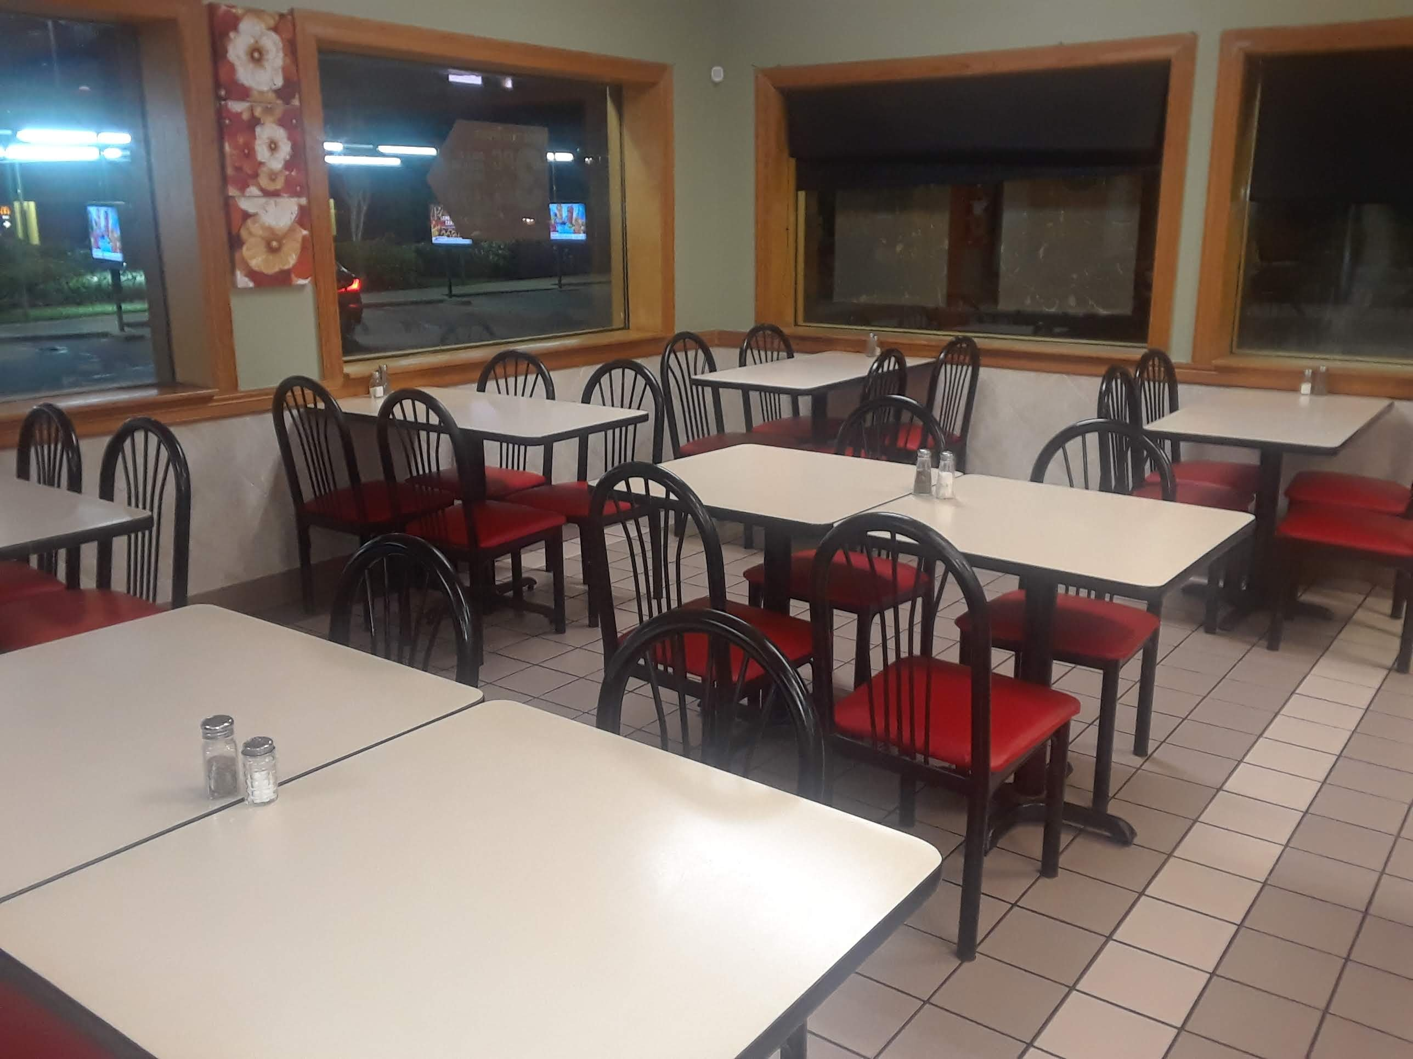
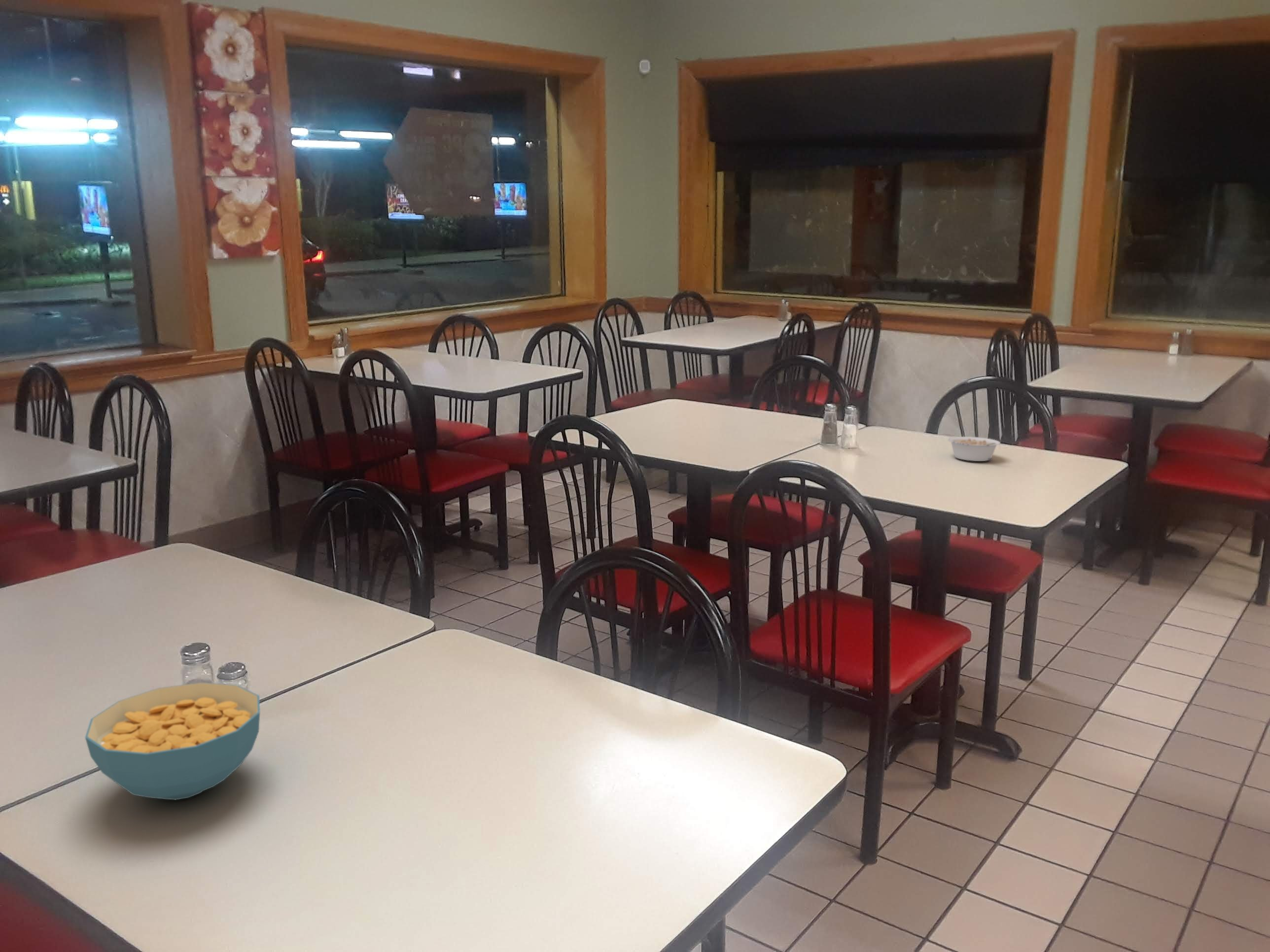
+ legume (975, 448)
+ cereal bowl (179, 751)
